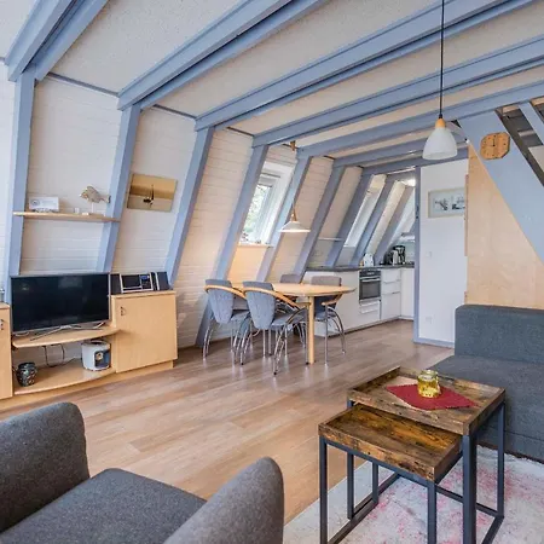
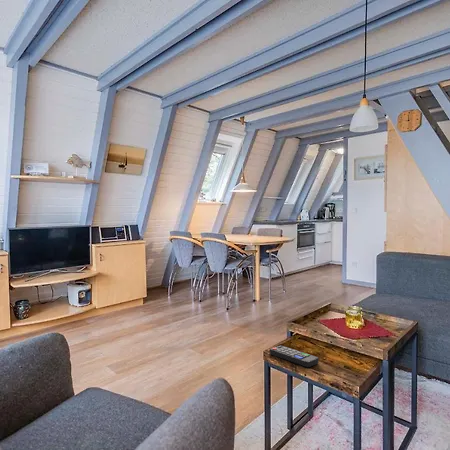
+ remote control (293, 355)
